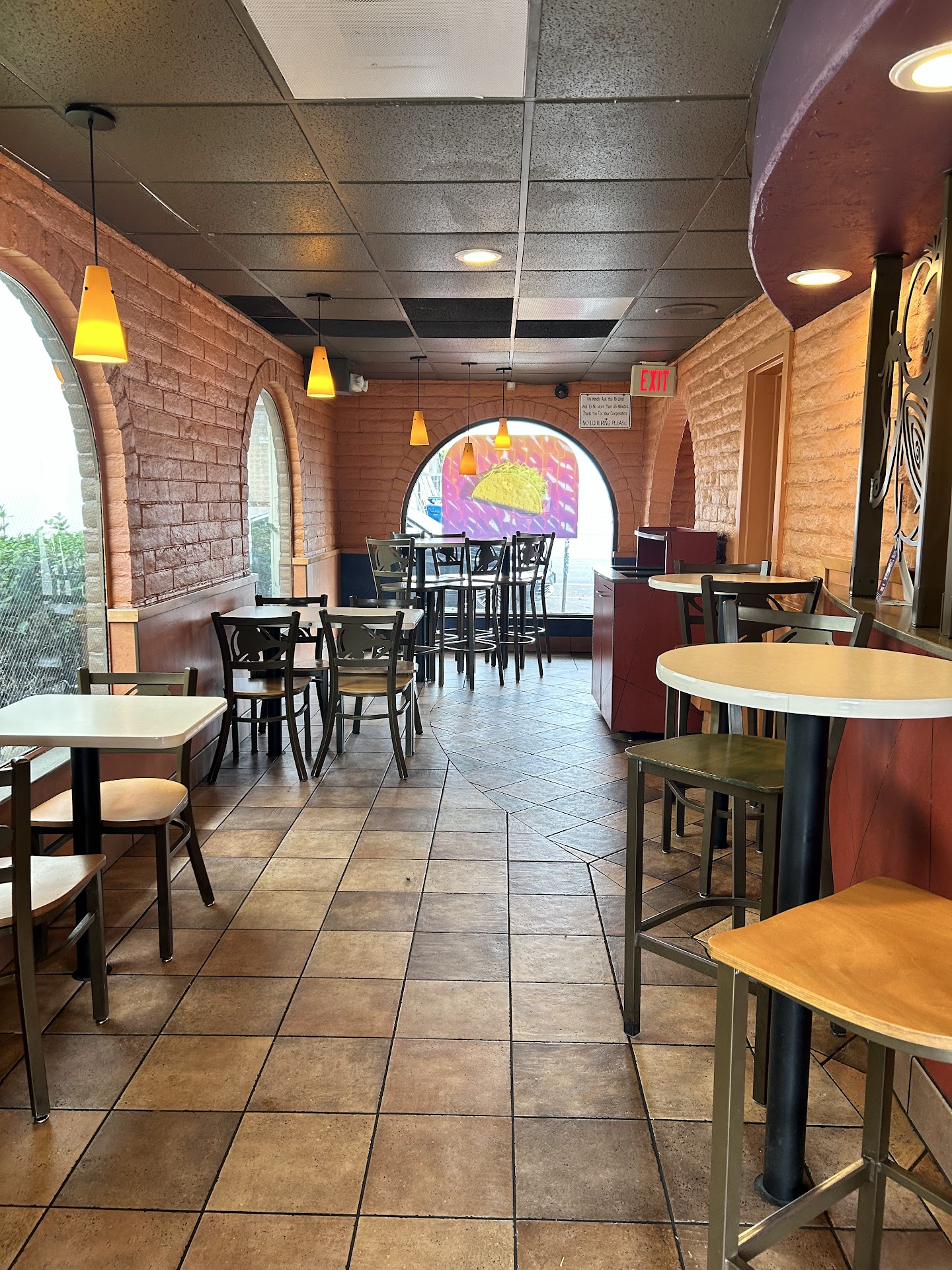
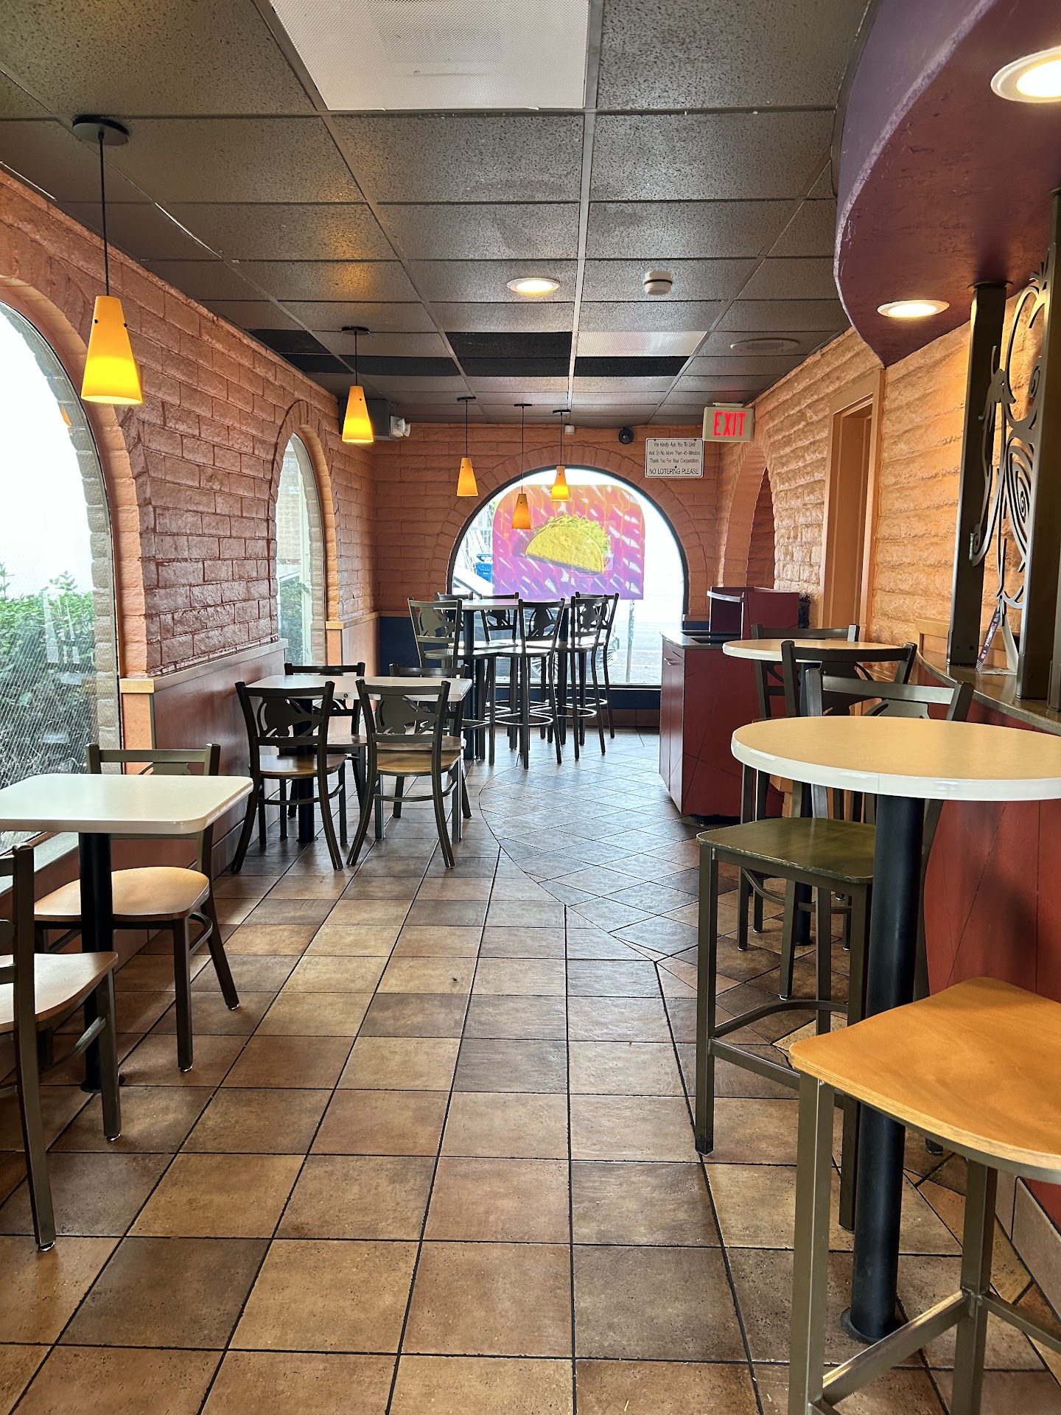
+ smoke detector (658, 283)
